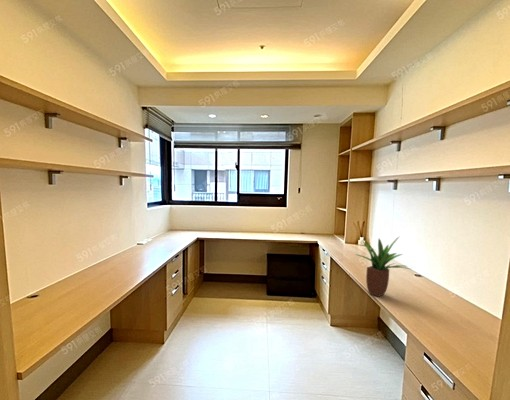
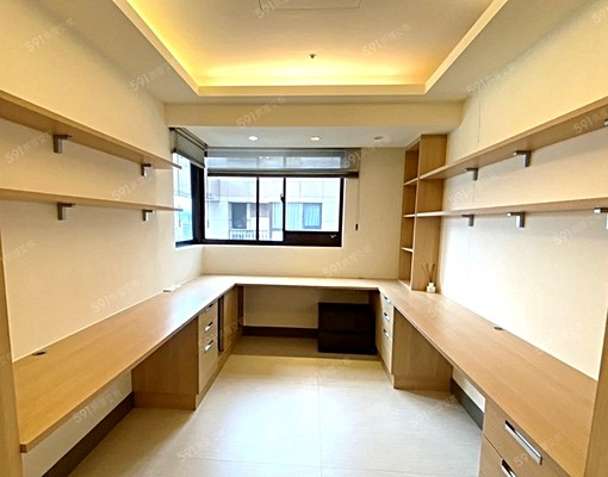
- potted plant (383, 264)
